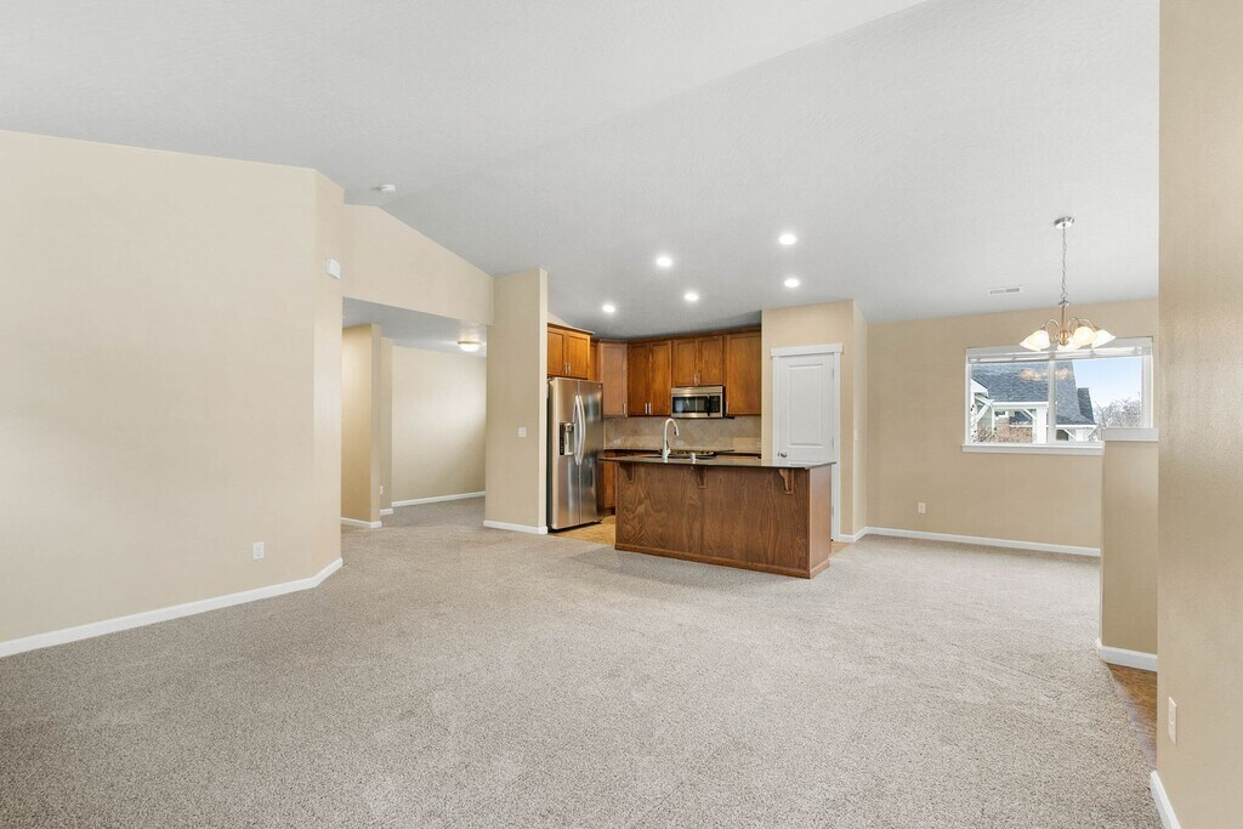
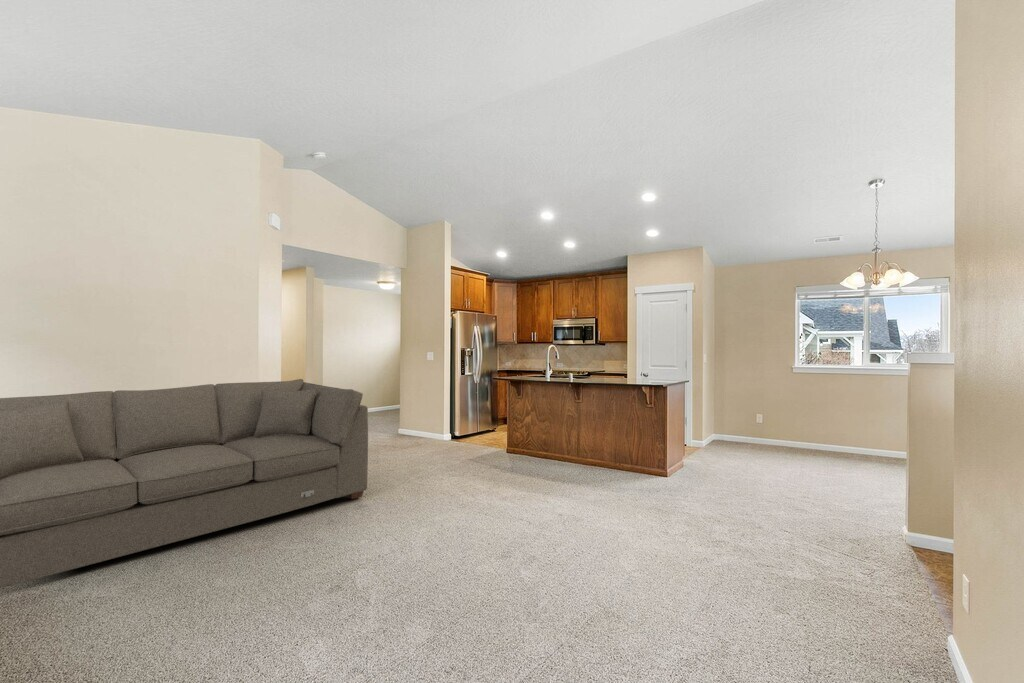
+ sofa (191, 455)
